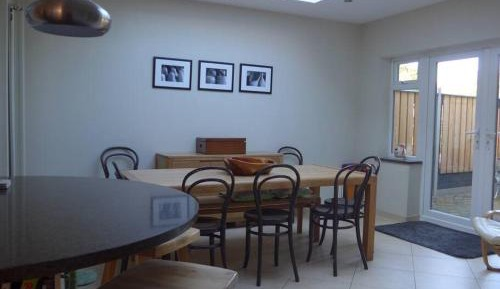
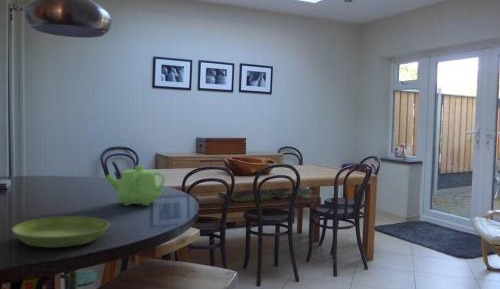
+ teapot (134, 184)
+ saucer (62, 231)
